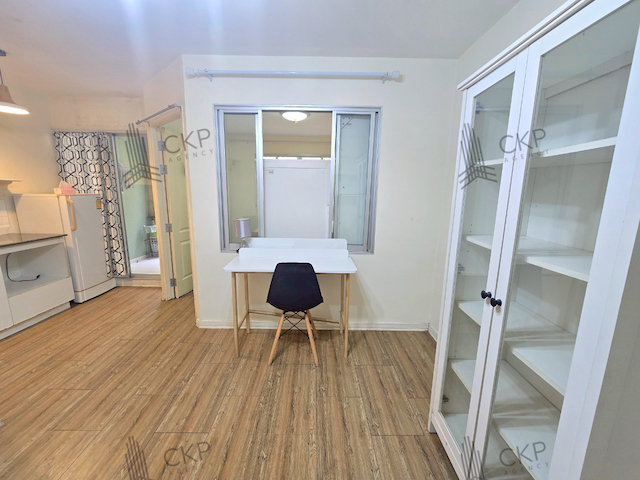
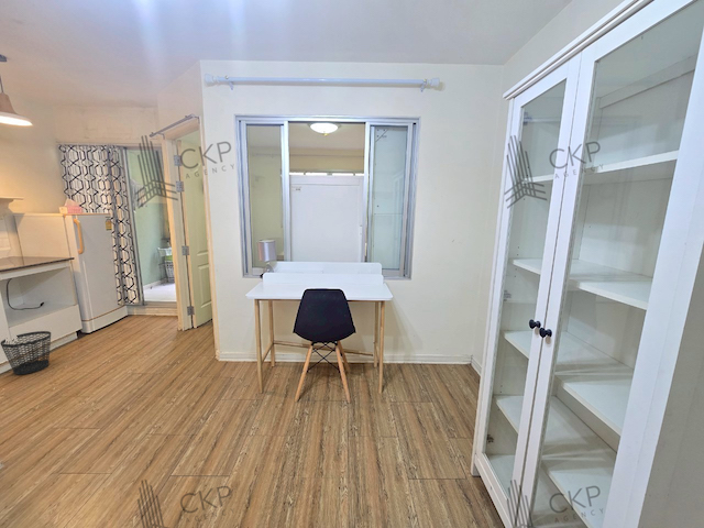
+ wastebasket (29, 353)
